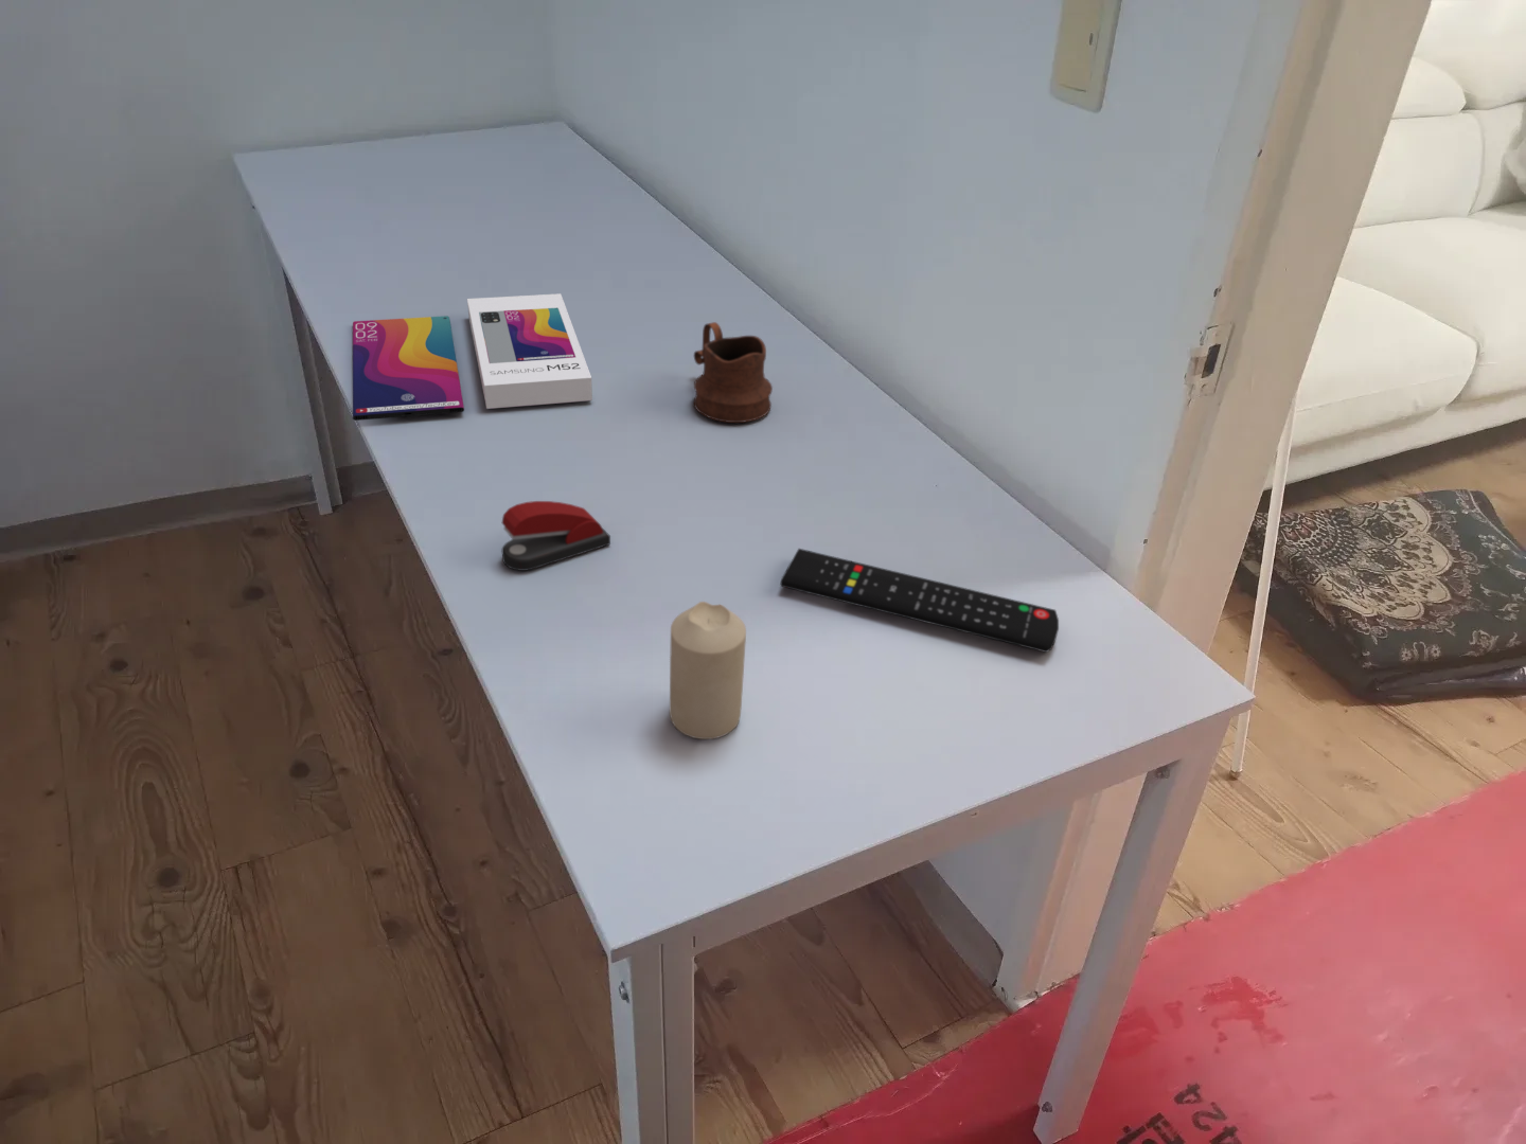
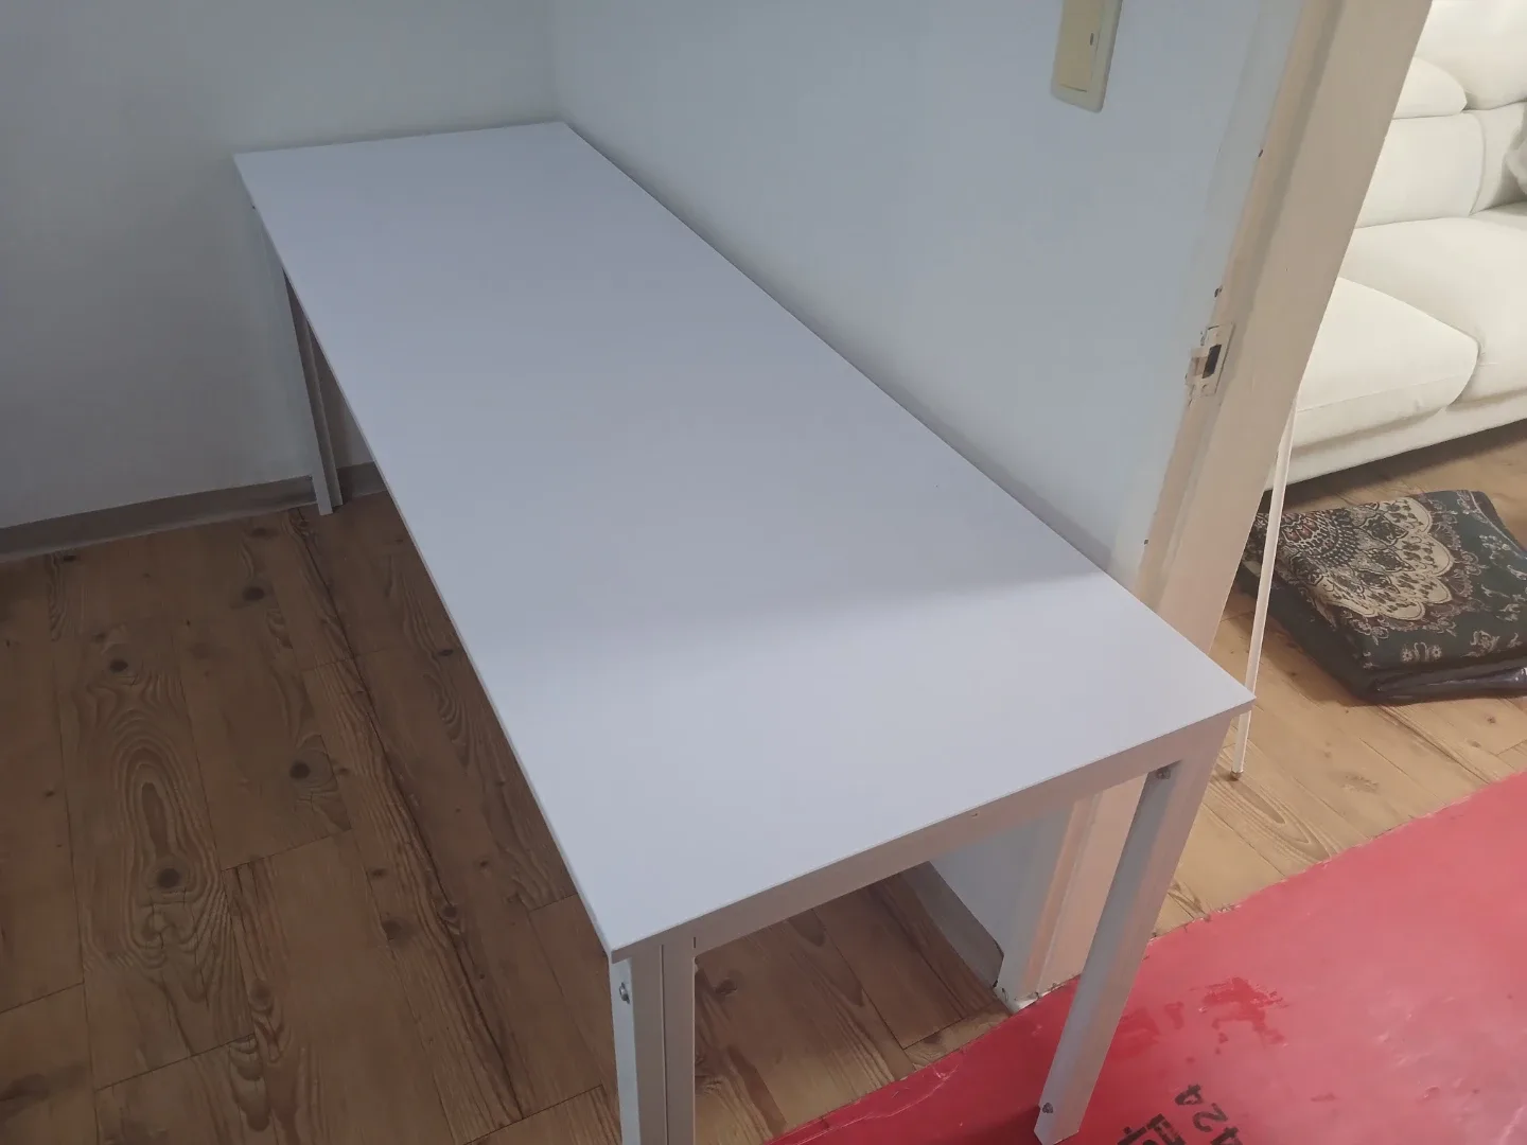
- stapler (552, 525)
- remote control (919, 602)
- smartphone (475, 350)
- candle (707, 666)
- mug (725, 365)
